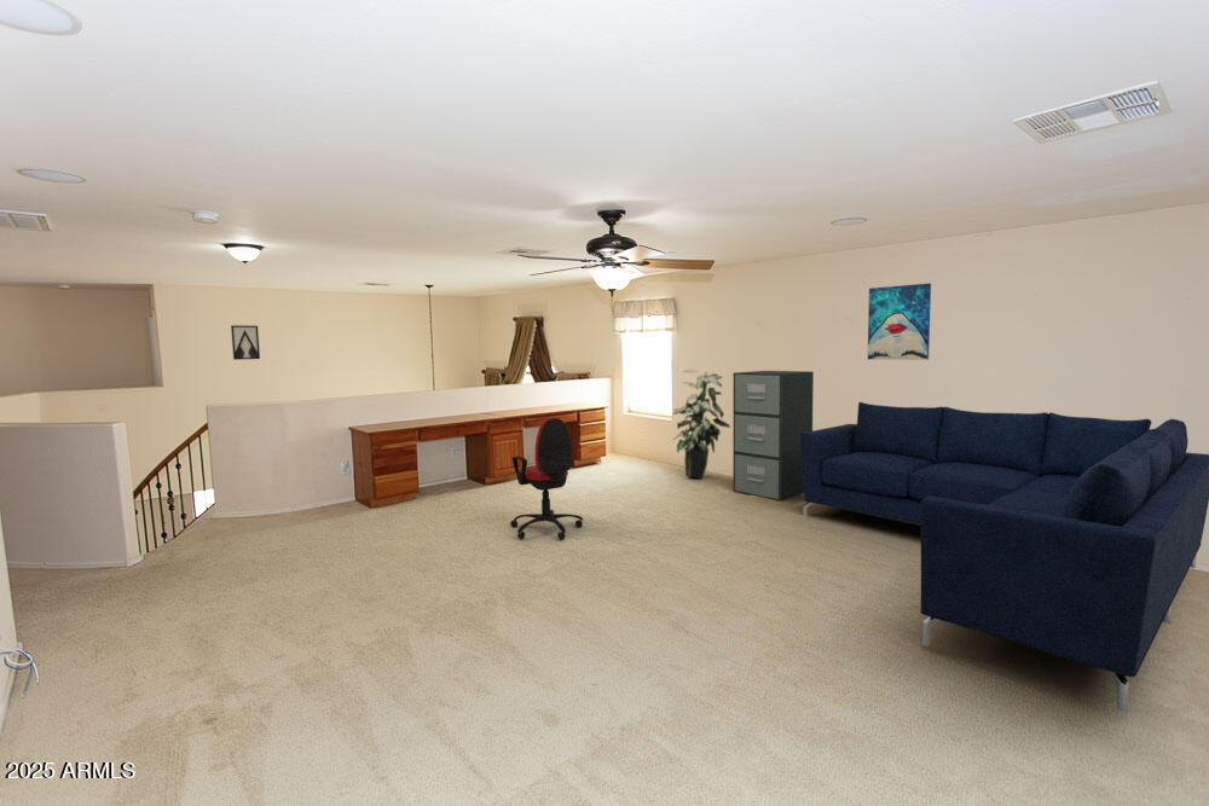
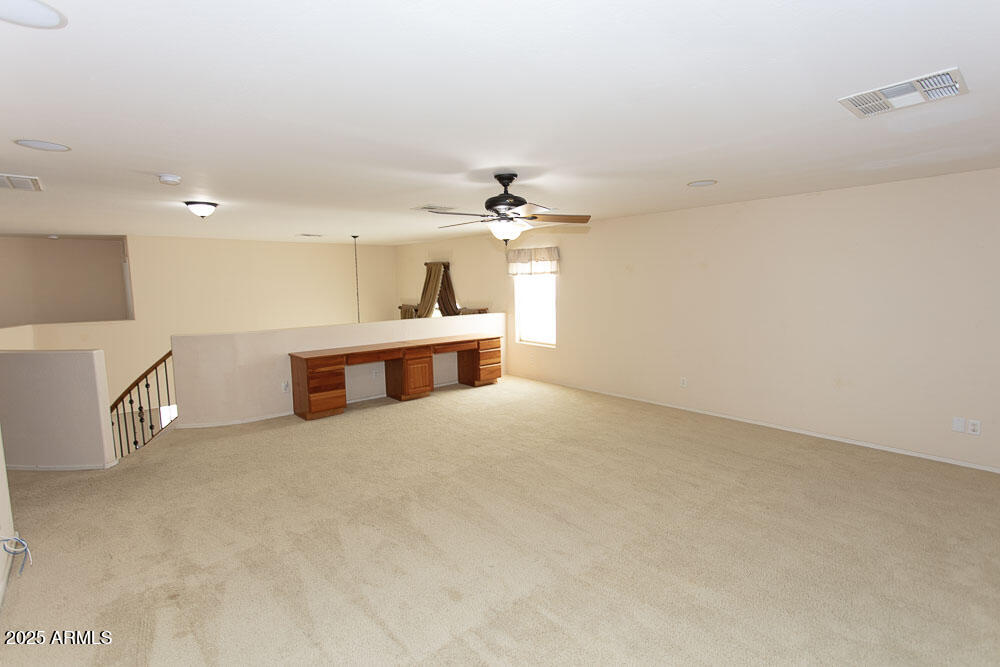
- indoor plant (698, 423)
- office chair (546, 474)
- sofa (935, 493)
- wall art (245, 342)
- wall art (897, 323)
- filing cabinet (771, 433)
